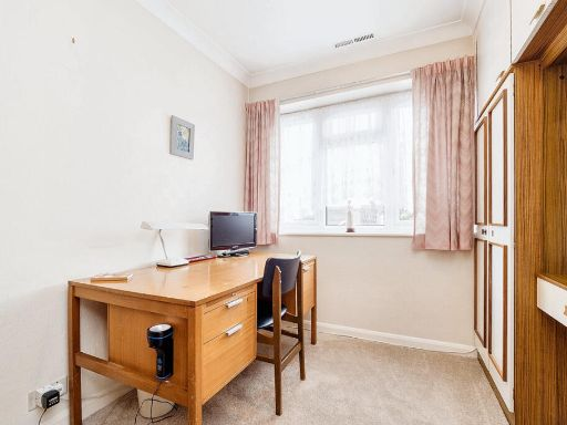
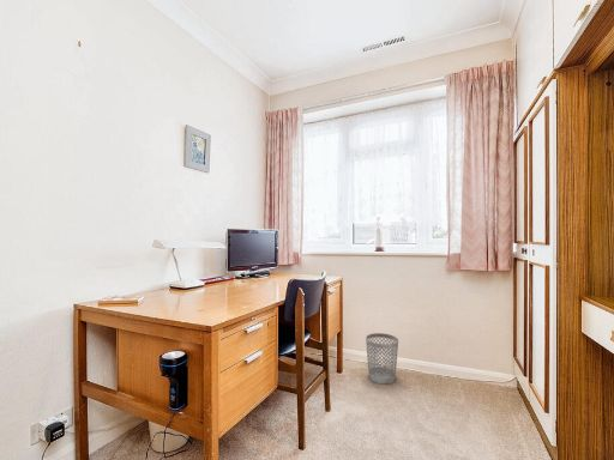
+ wastebasket (380, 357)
